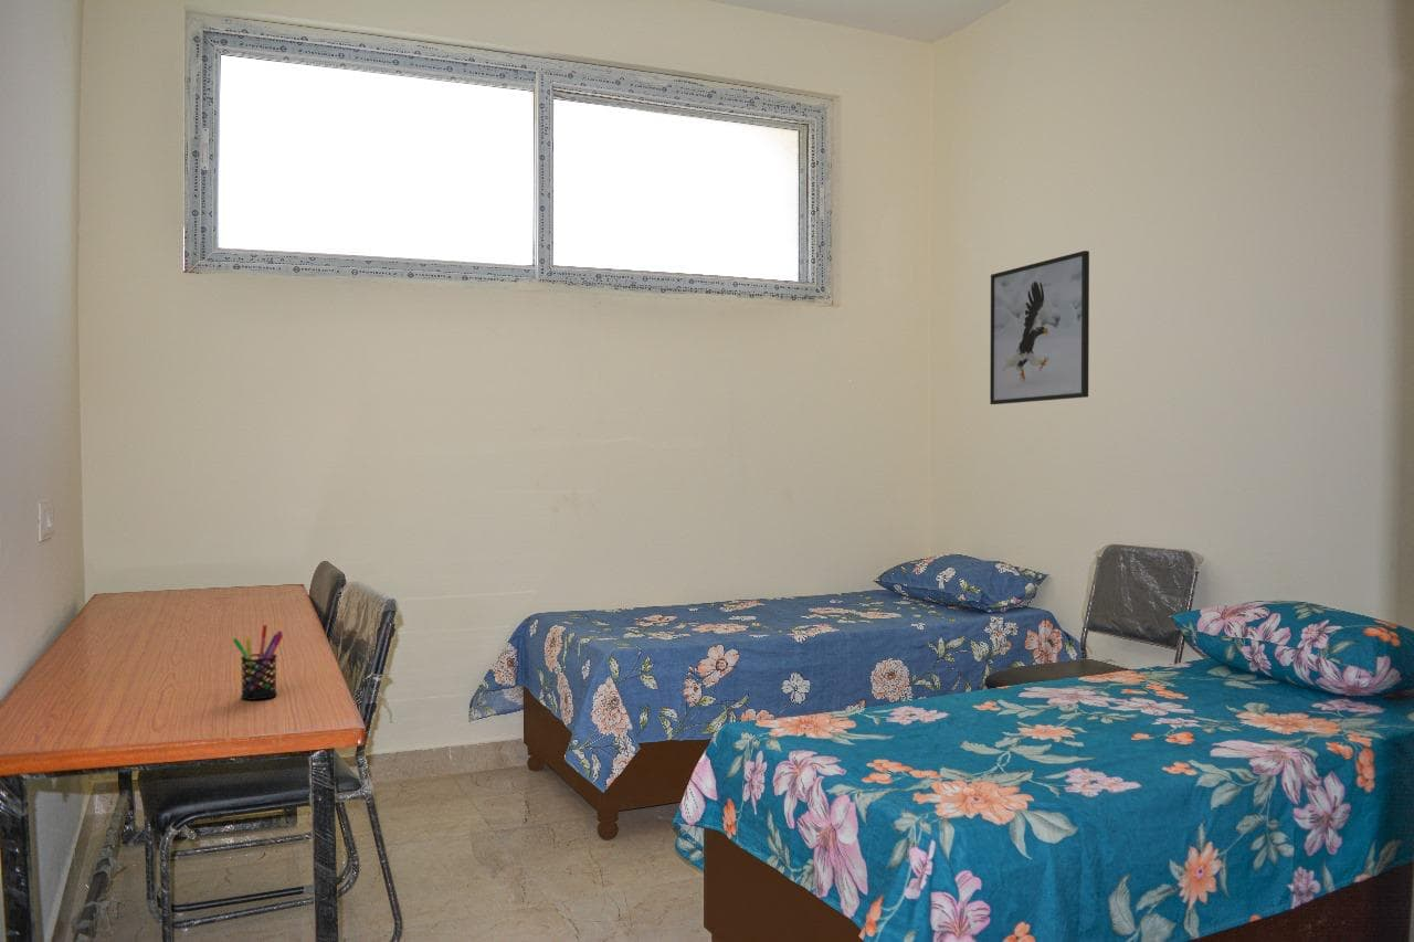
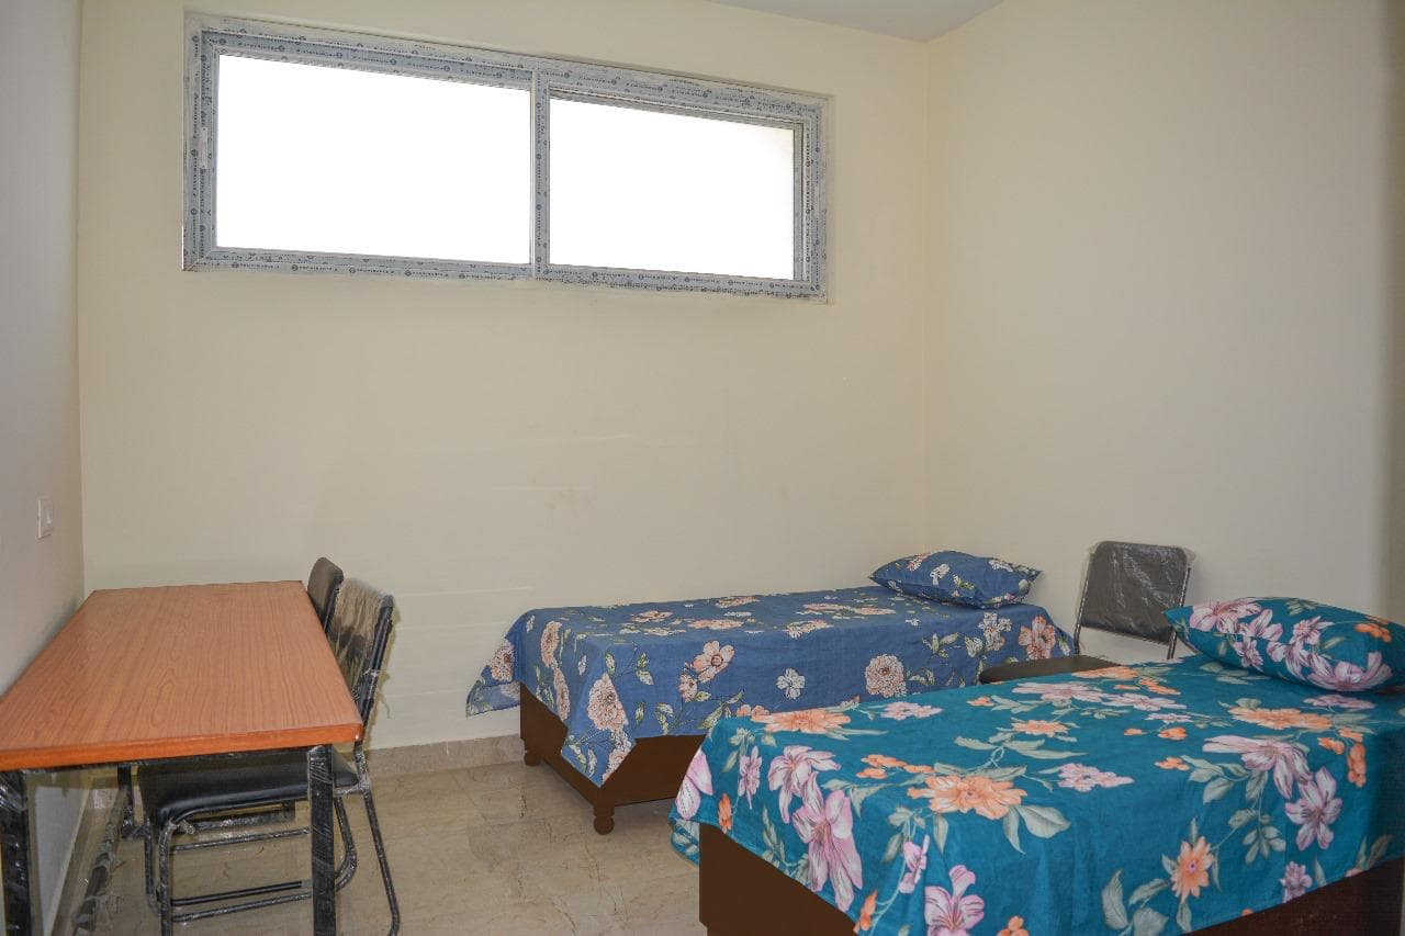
- pen holder (255, 660)
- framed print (1036, 331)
